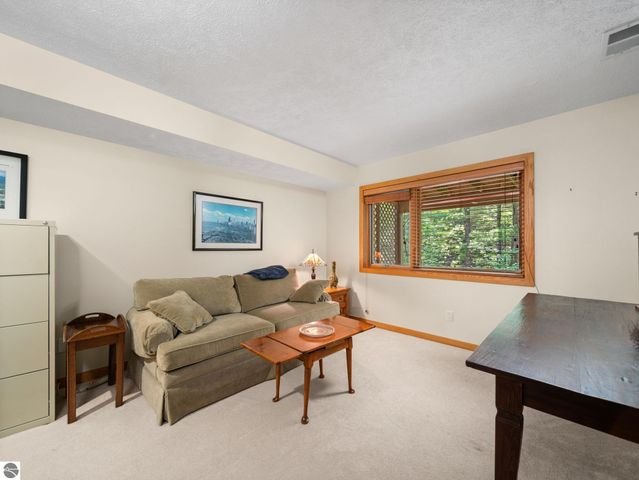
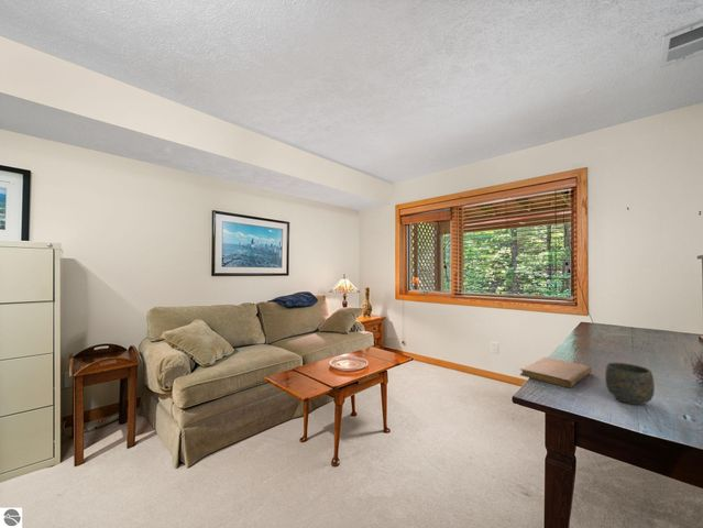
+ notebook (556, 371)
+ mug (630, 383)
